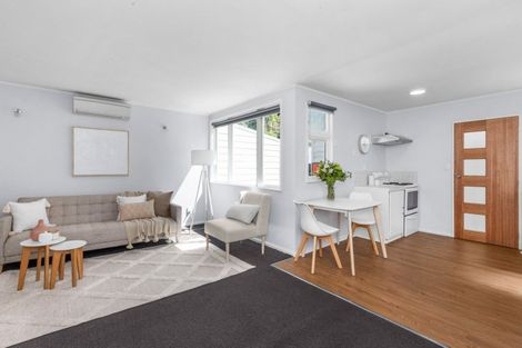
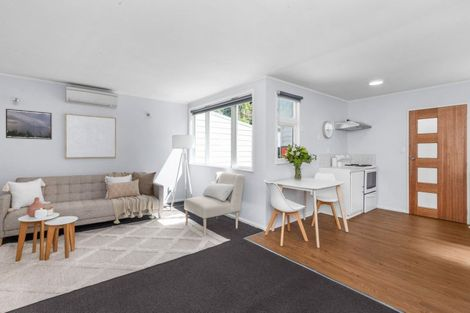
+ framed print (29, 124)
